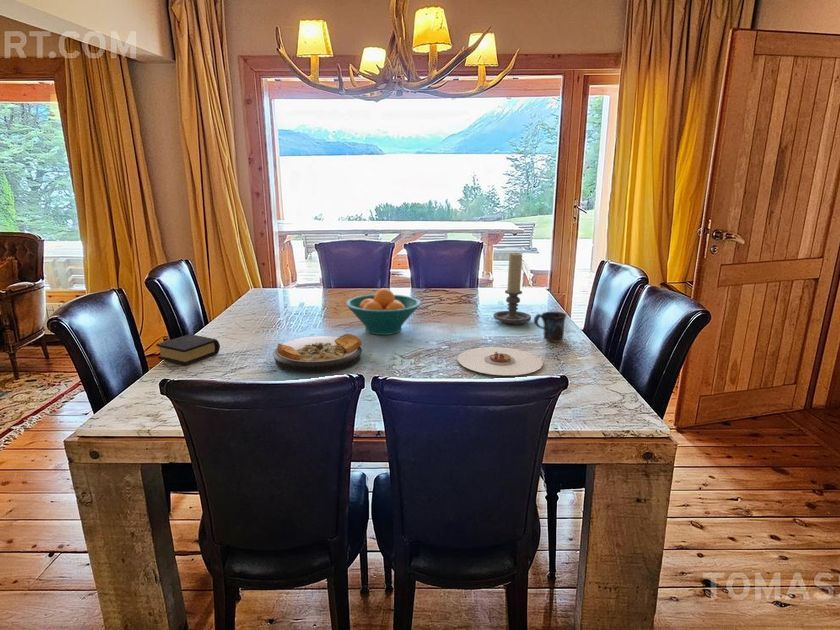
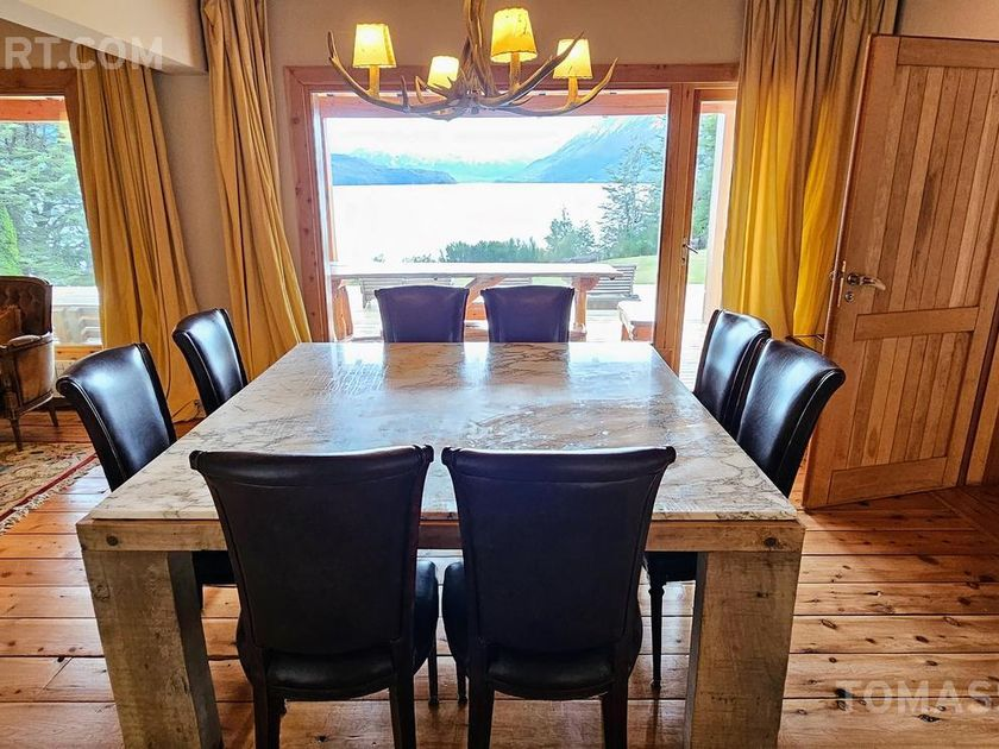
- fruit bowl (383, 309)
- candle holder (514, 286)
- plate (318, 350)
- mug (548, 326)
- plate (499, 356)
- book (189, 348)
